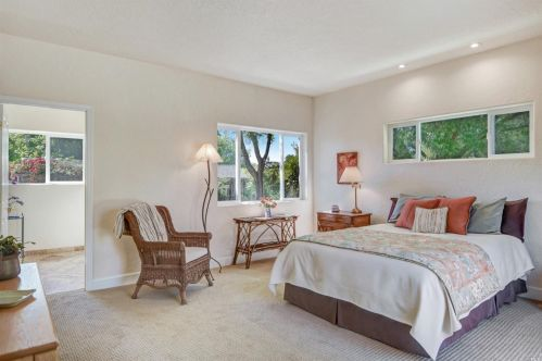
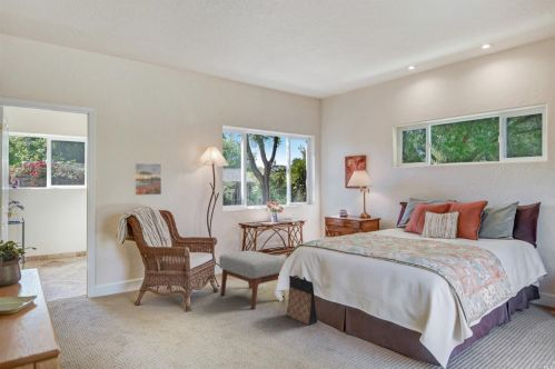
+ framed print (148, 179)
+ bag (300, 297)
+ ottoman (251, 276)
